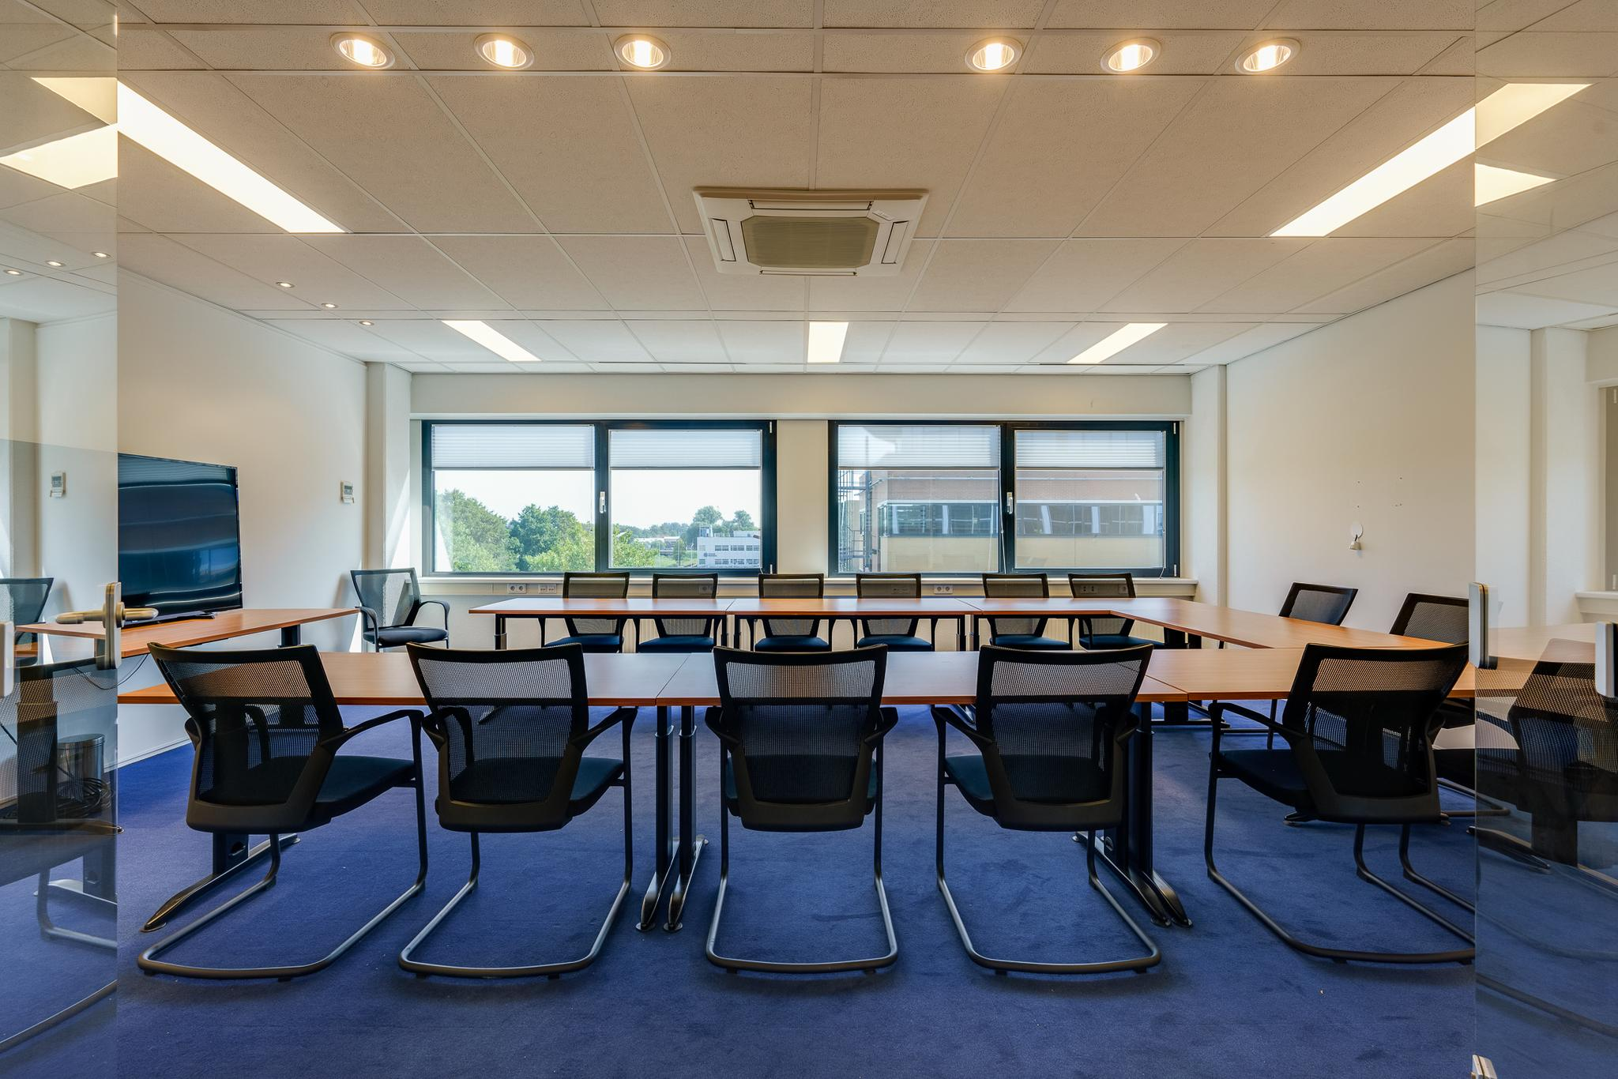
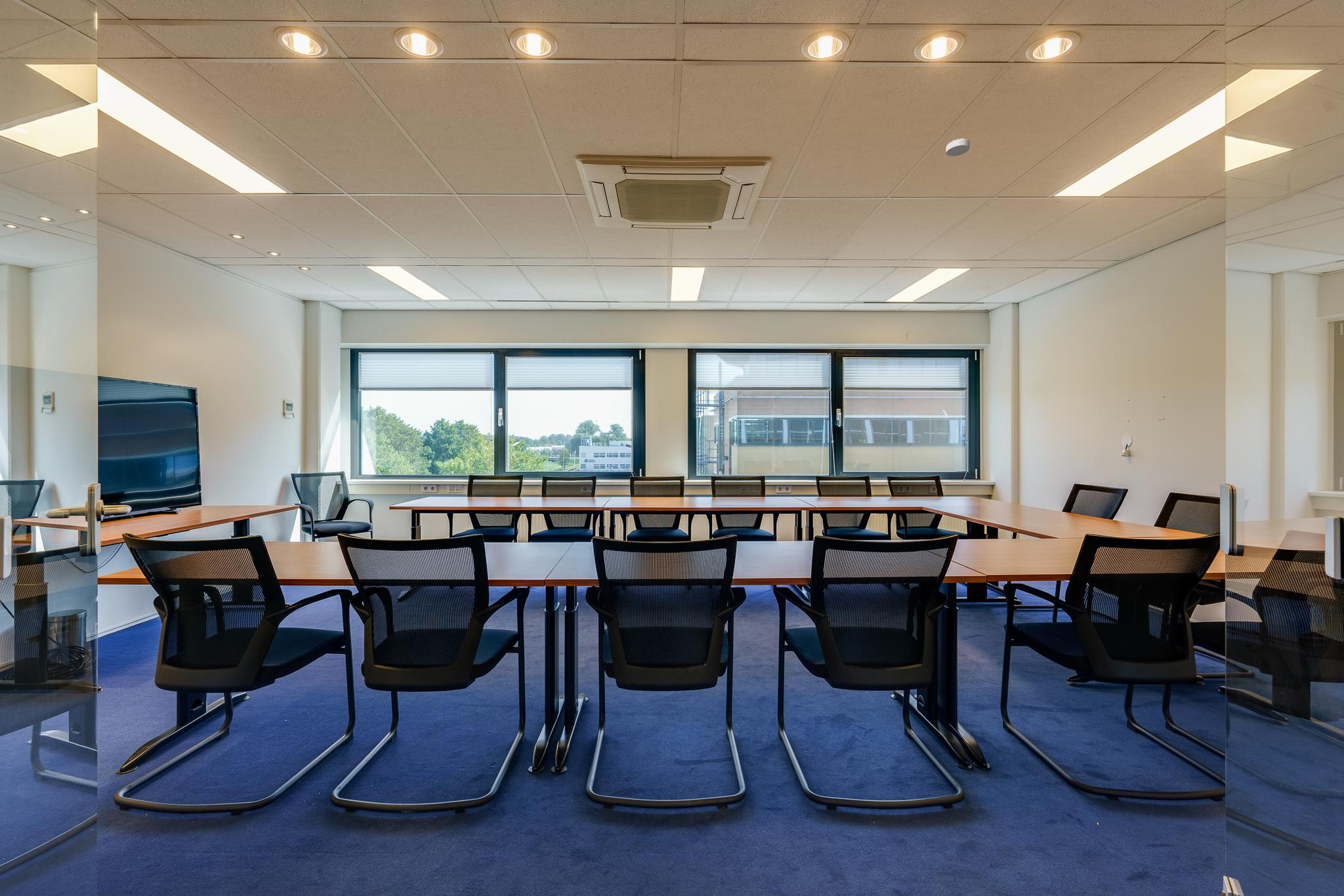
+ smoke detector (957, 146)
